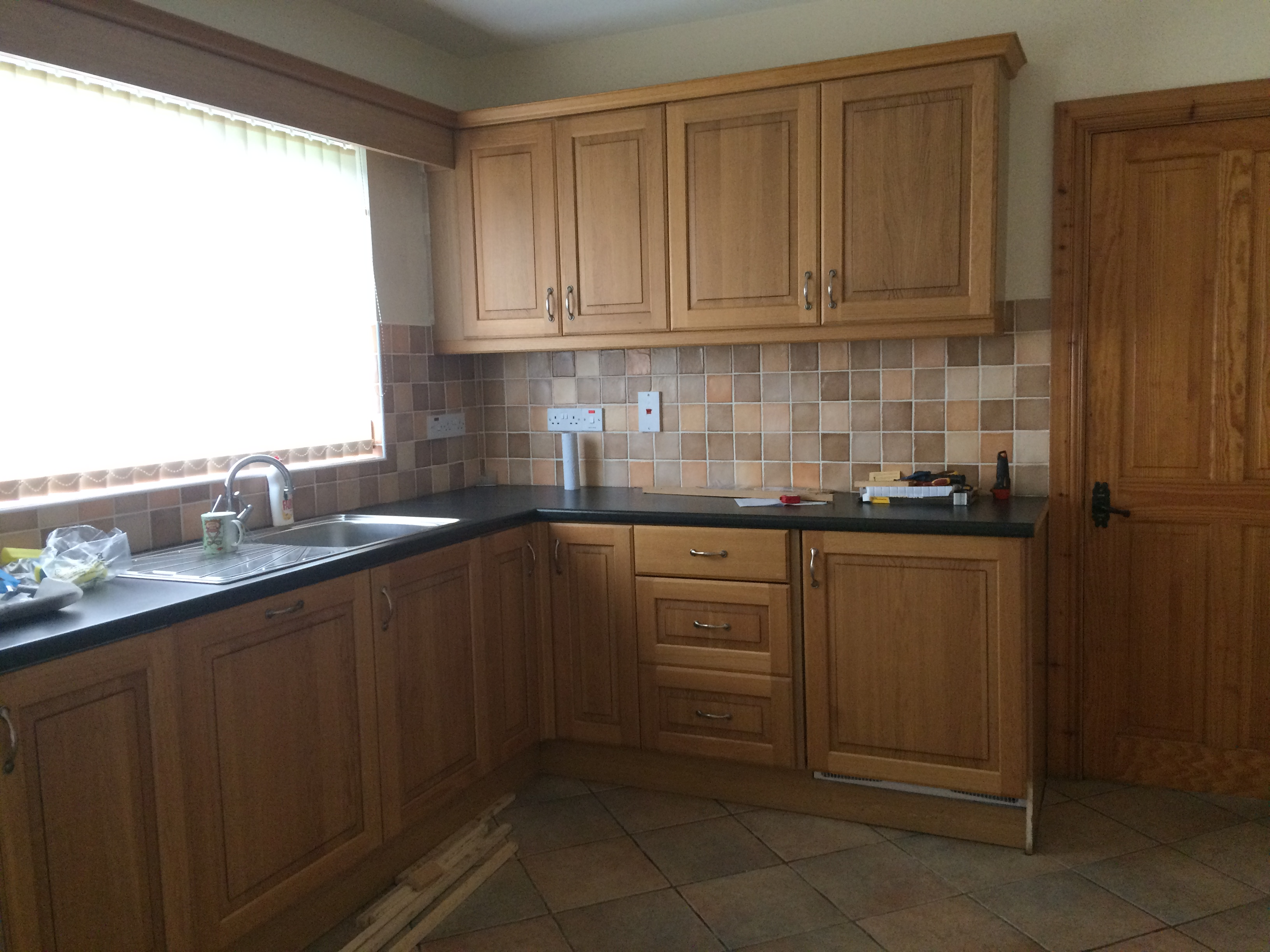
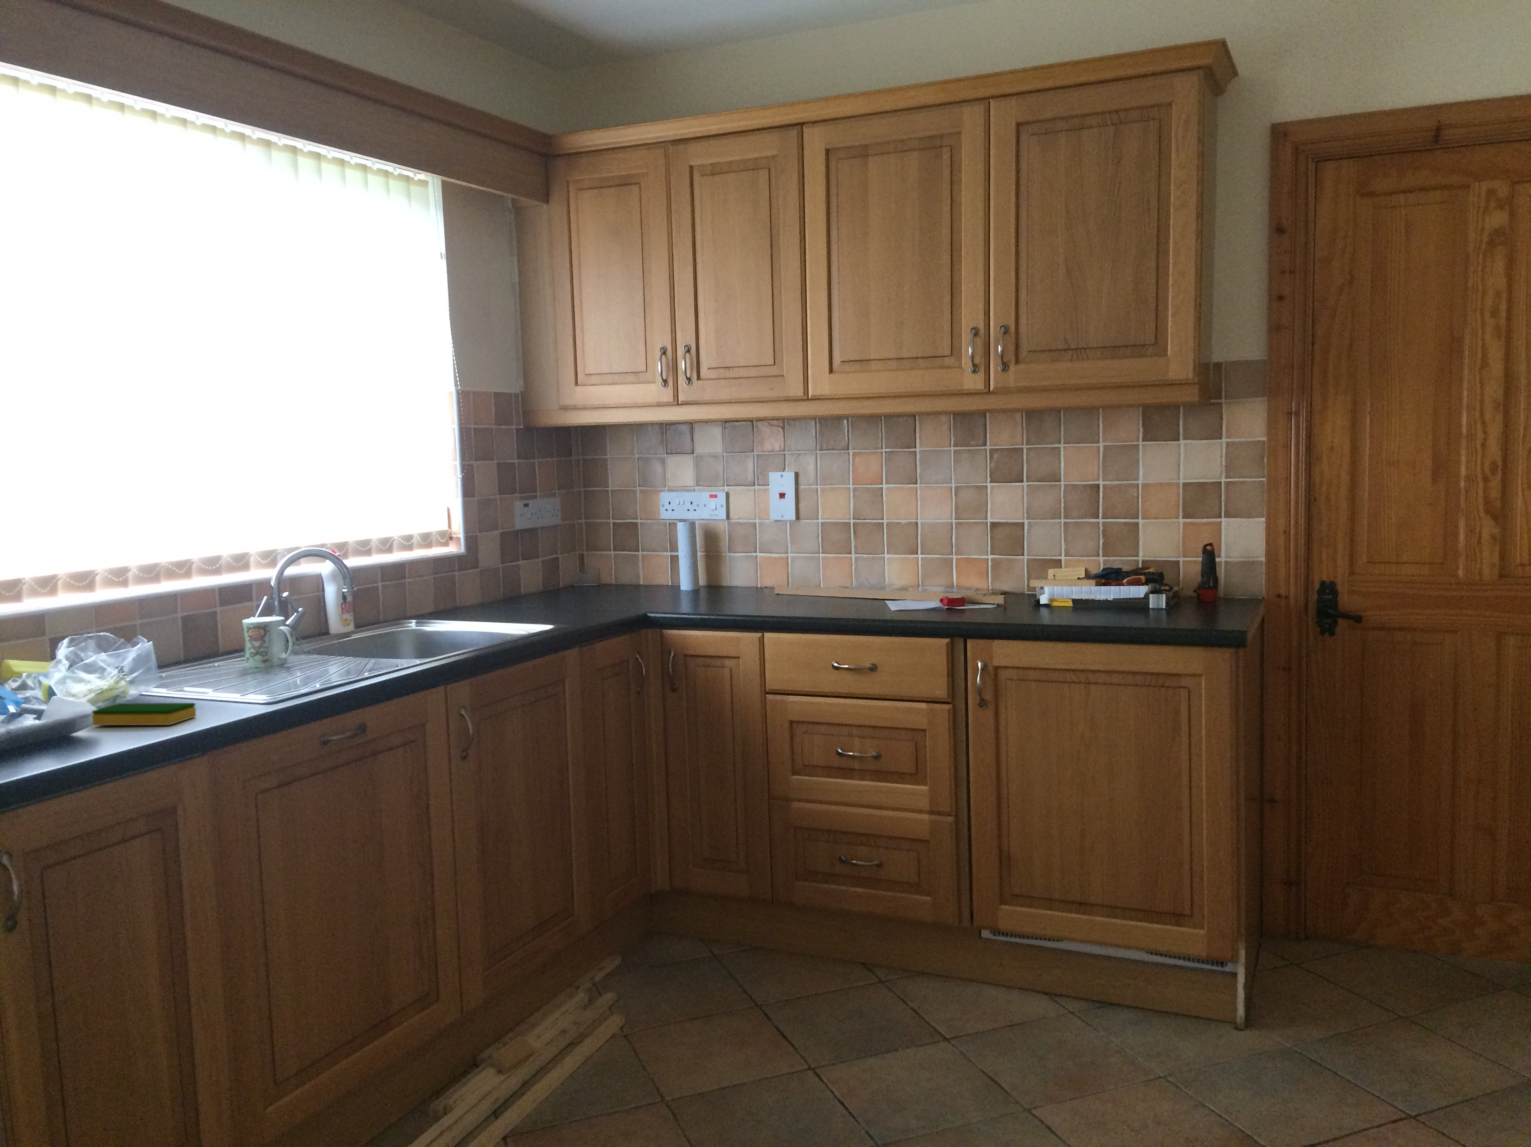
+ dish sponge (145, 713)
